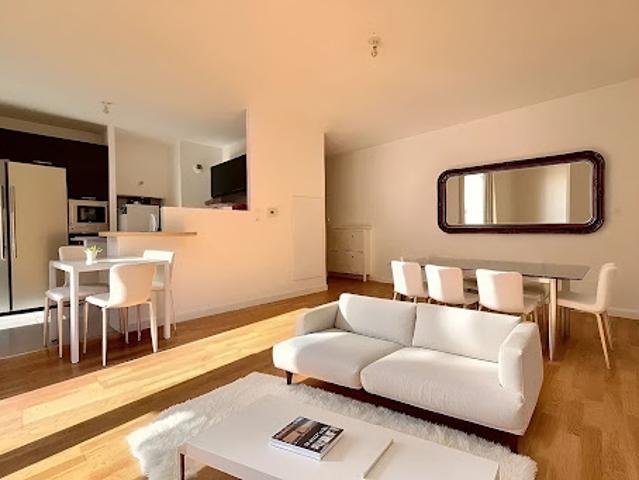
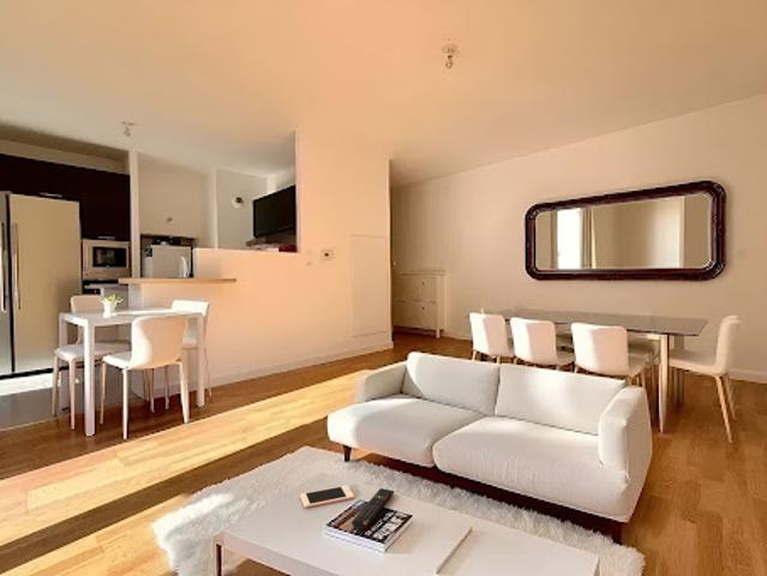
+ remote control (373, 508)
+ cell phone (326, 496)
